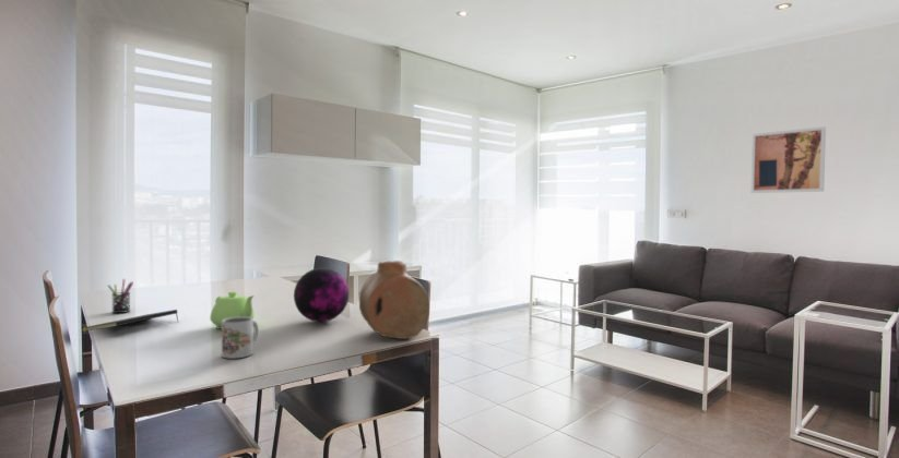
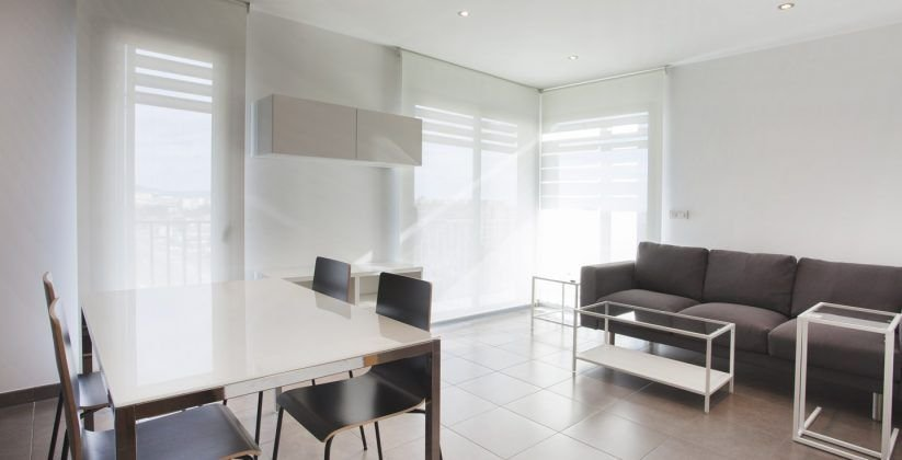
- notepad (131, 320)
- wall art (786, 161)
- teakettle (234, 310)
- pen holder (119, 296)
- mug (241, 335)
- decorative orb (321, 294)
- vase (391, 297)
